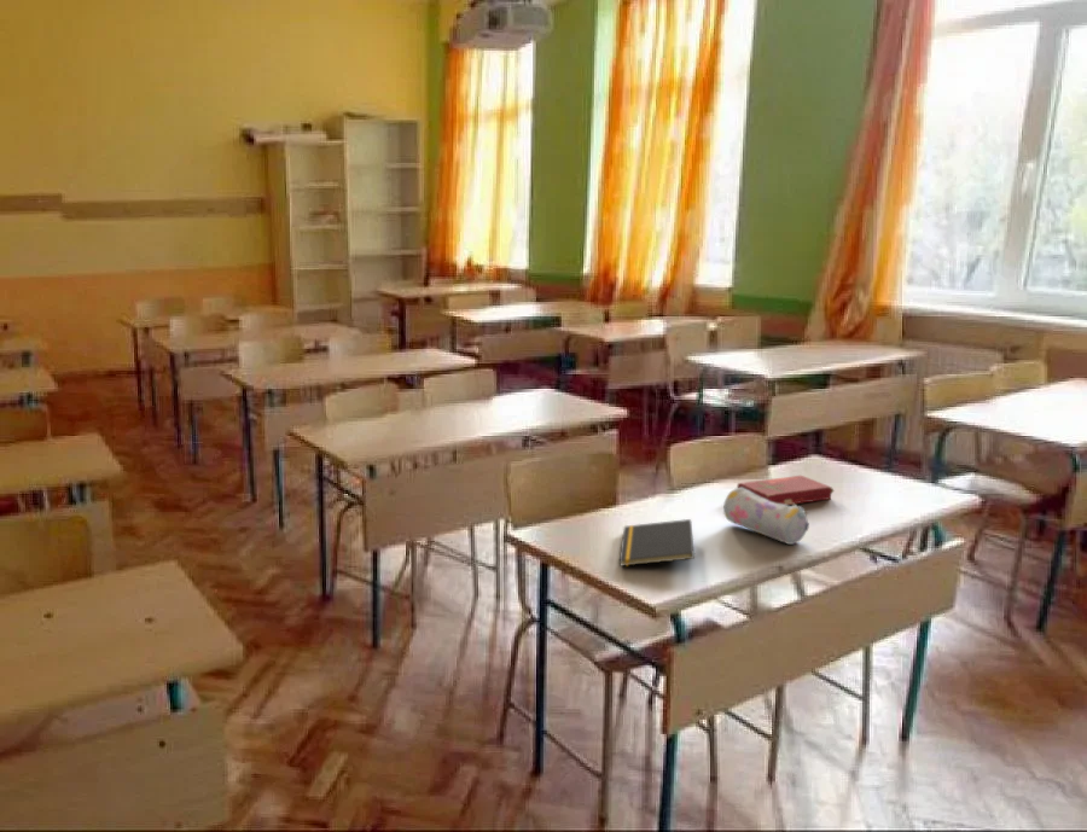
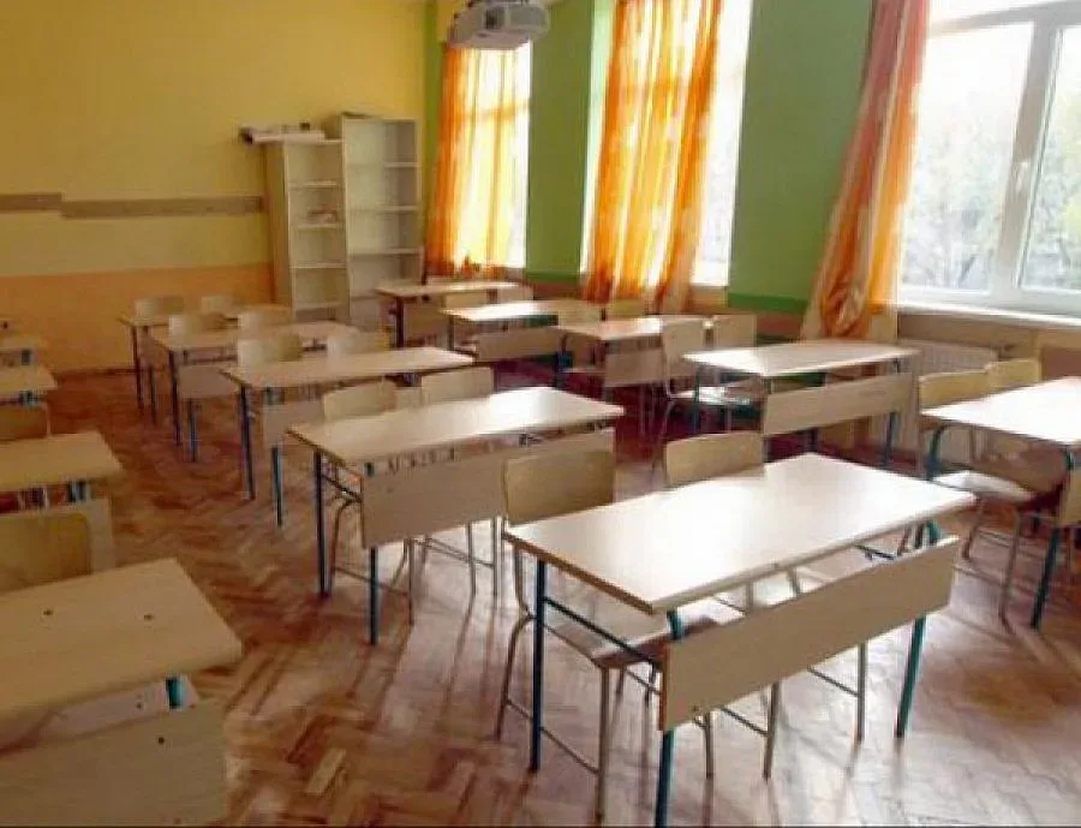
- notepad (657, 541)
- pencil case (765, 514)
- book (785, 490)
